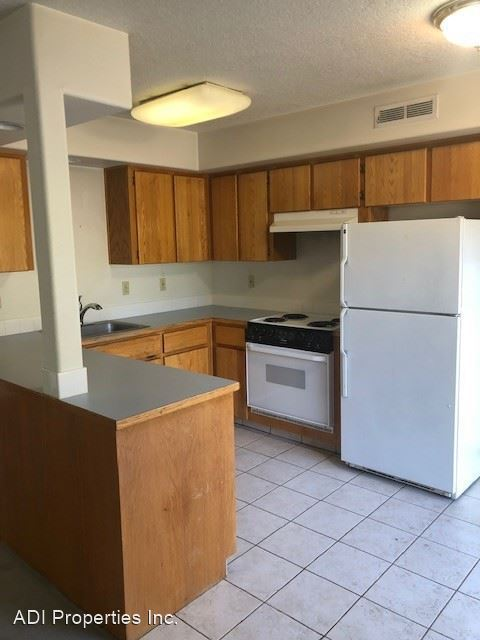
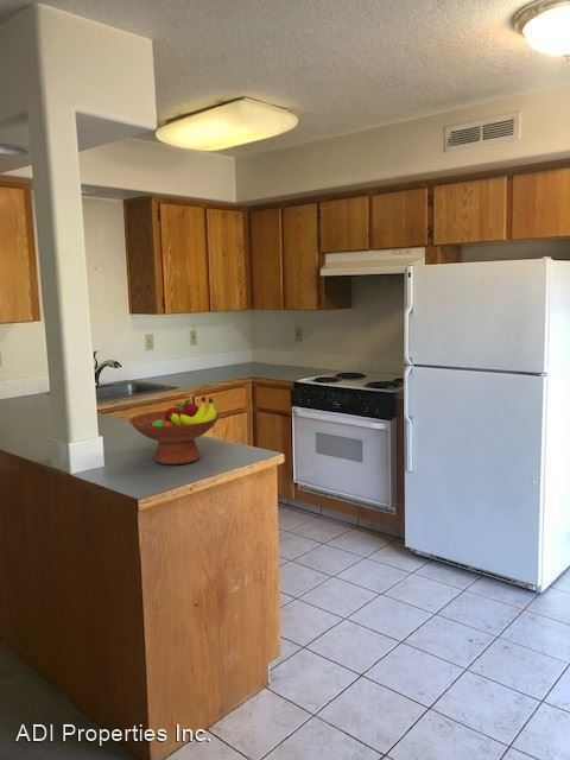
+ fruit bowl (176, 430)
